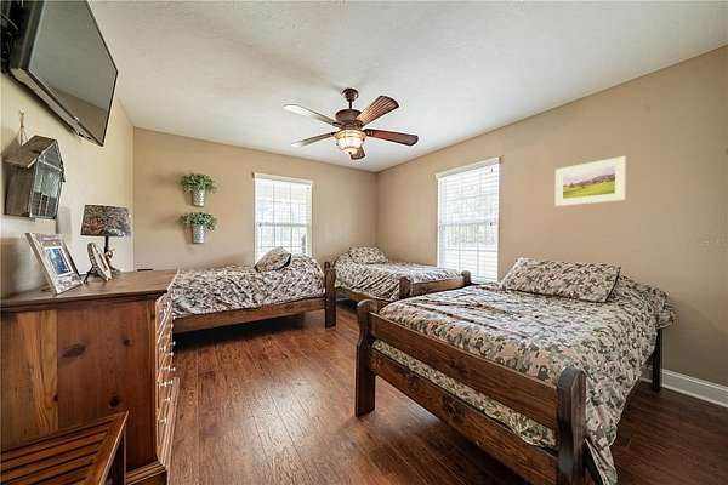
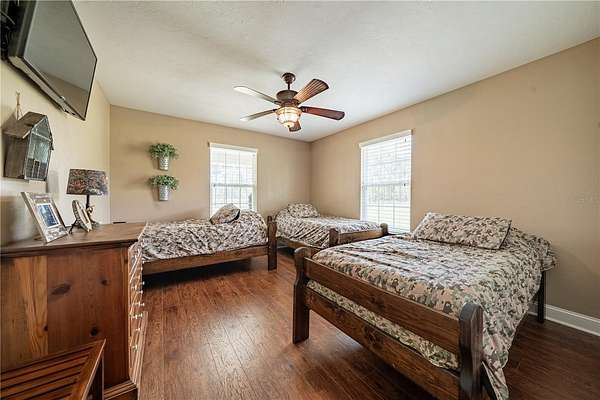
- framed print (587, 183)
